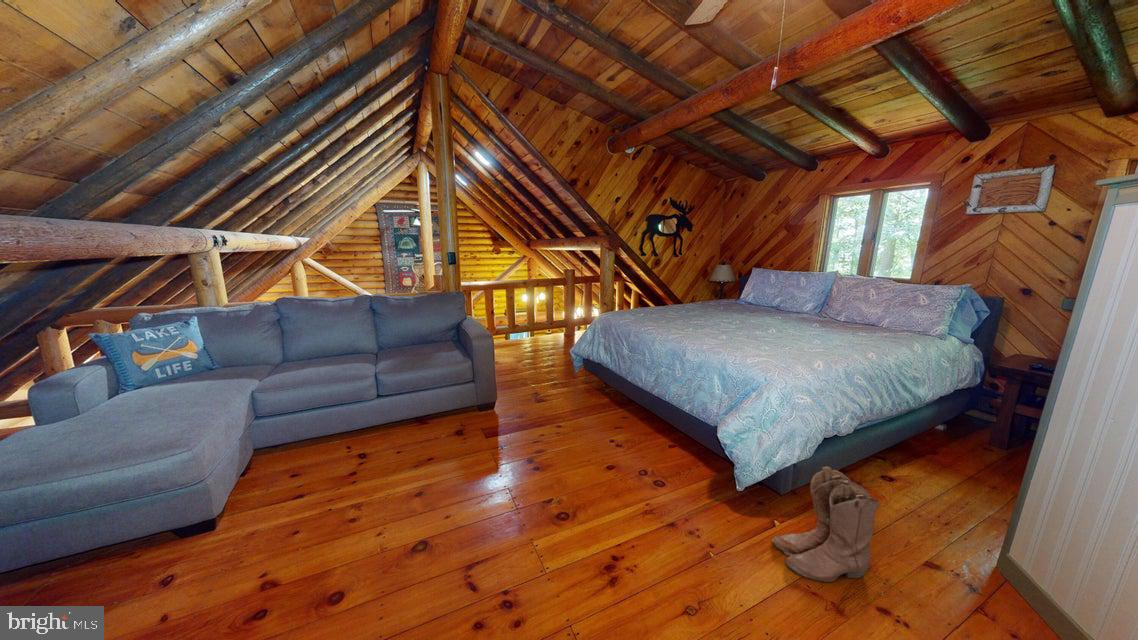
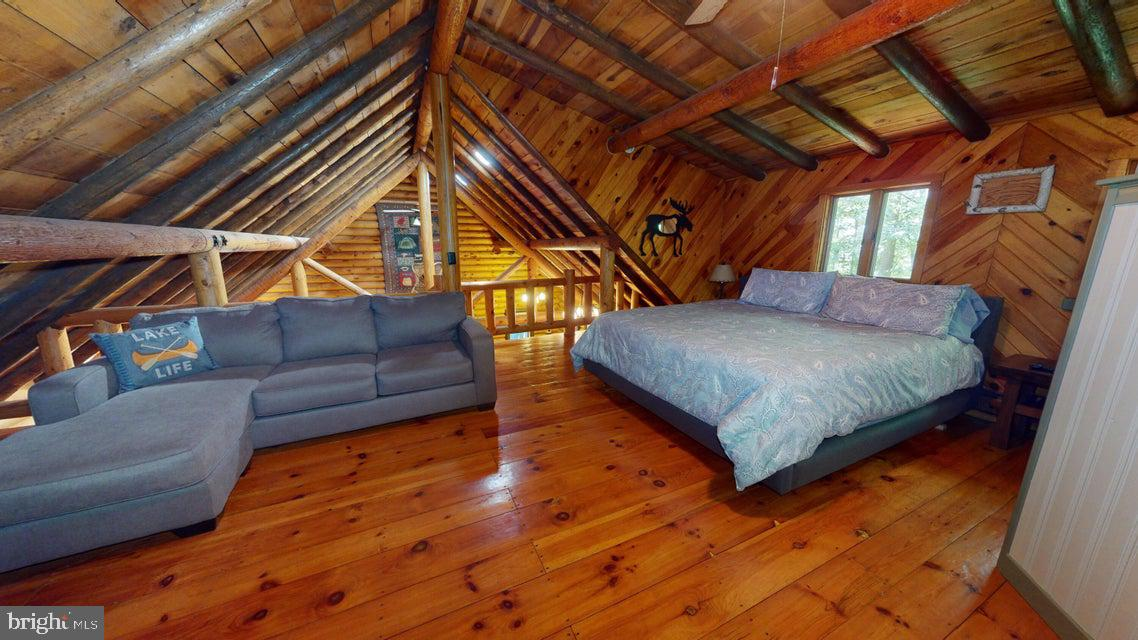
- boots (823, 519)
